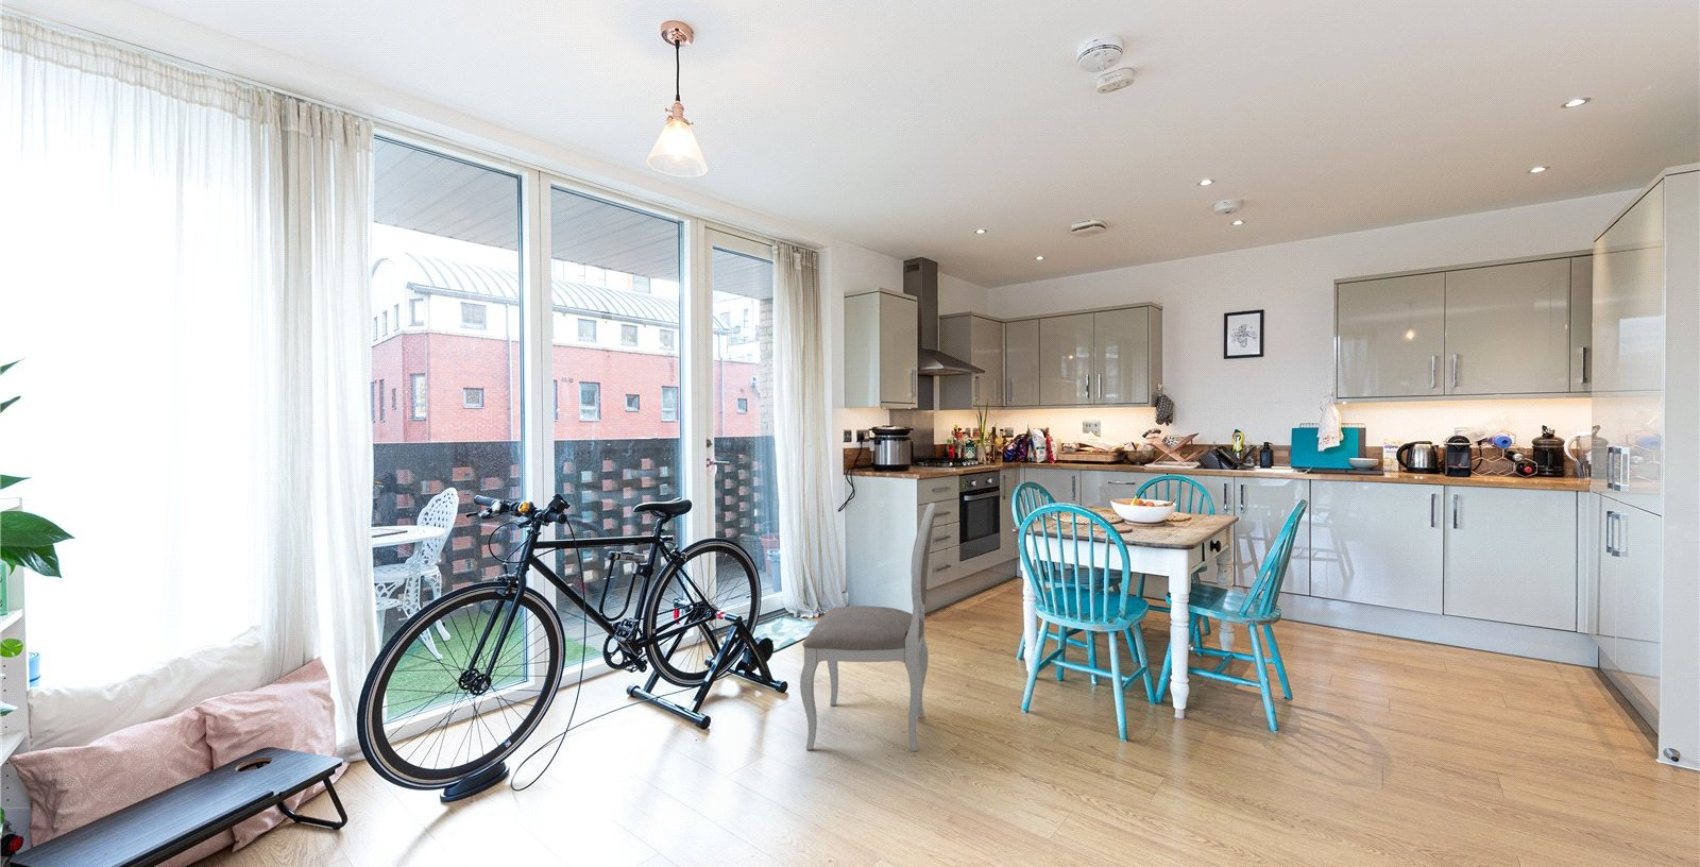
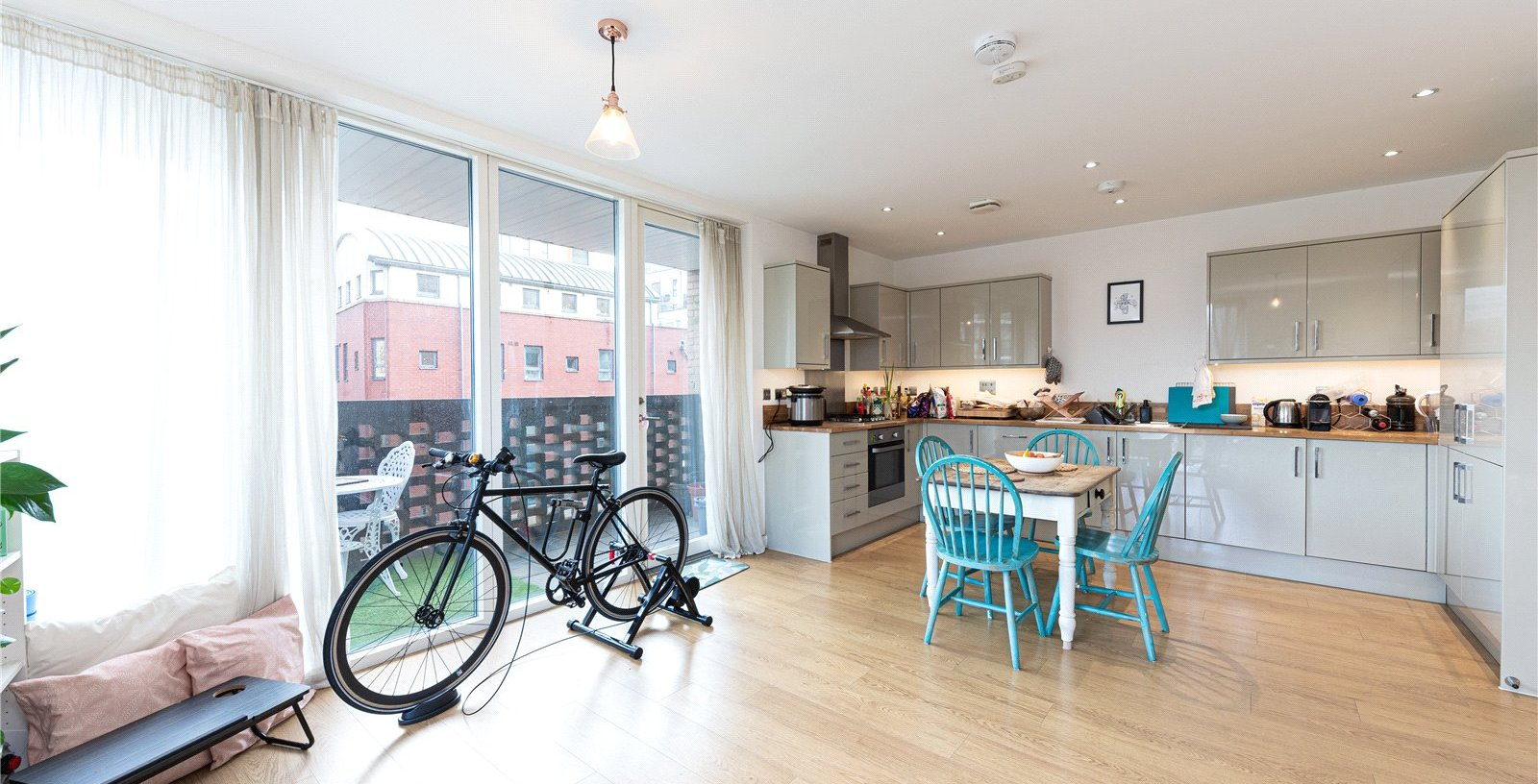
- dining chair (873, 615)
